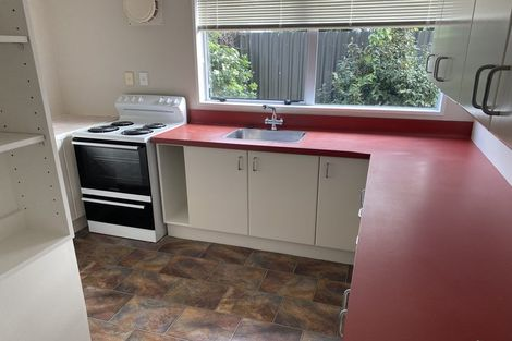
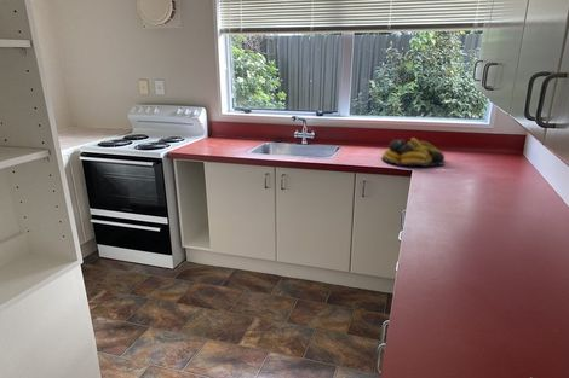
+ fruit bowl (413, 150)
